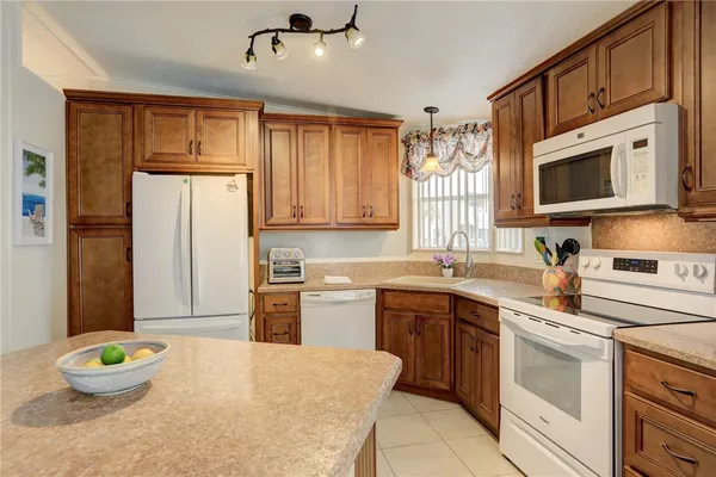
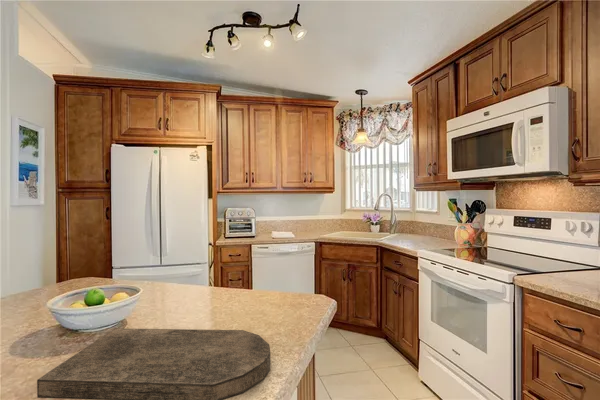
+ cutting board (175, 359)
